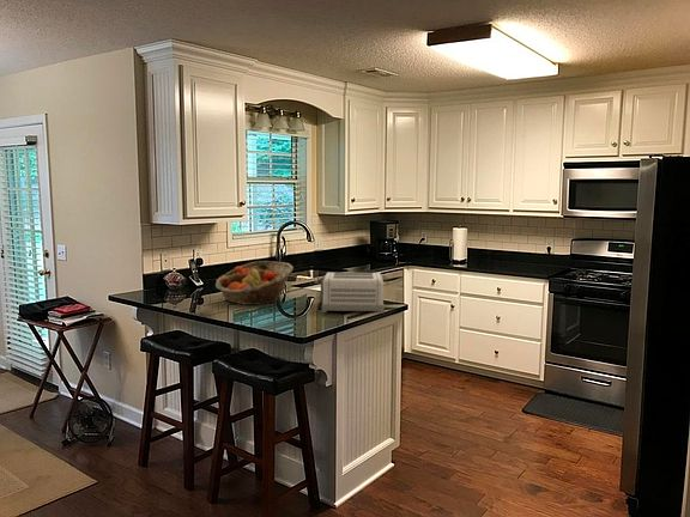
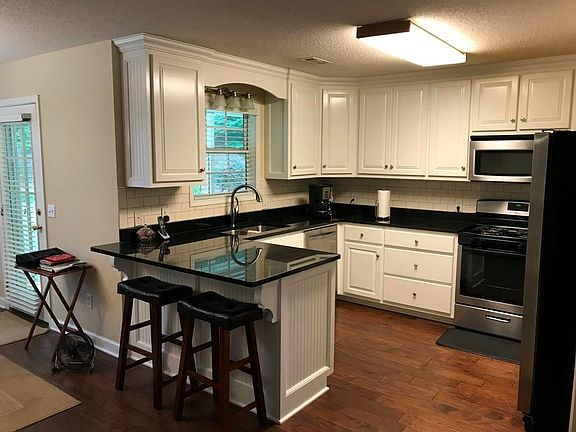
- toaster (349, 291)
- fruit basket (254, 281)
